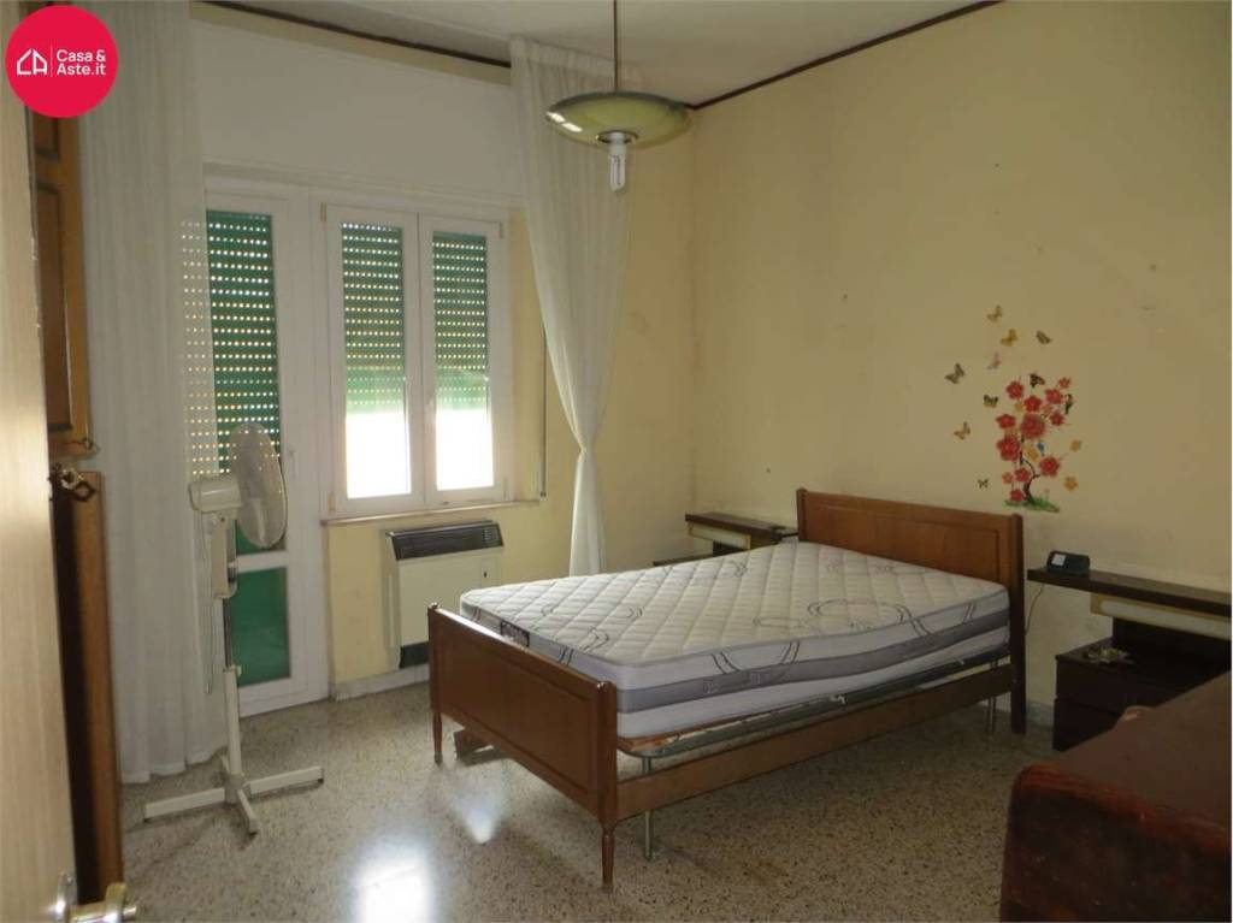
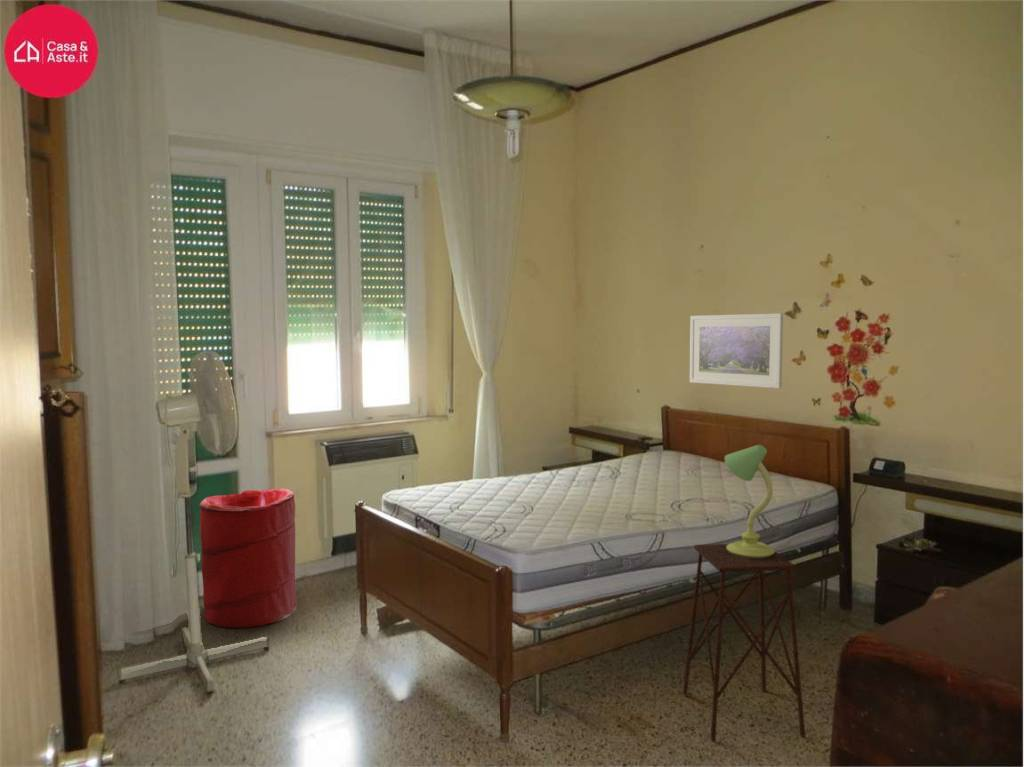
+ table lamp (757, 505)
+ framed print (733, 350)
+ laundry hamper (249, 551)
+ side table (744, 633)
